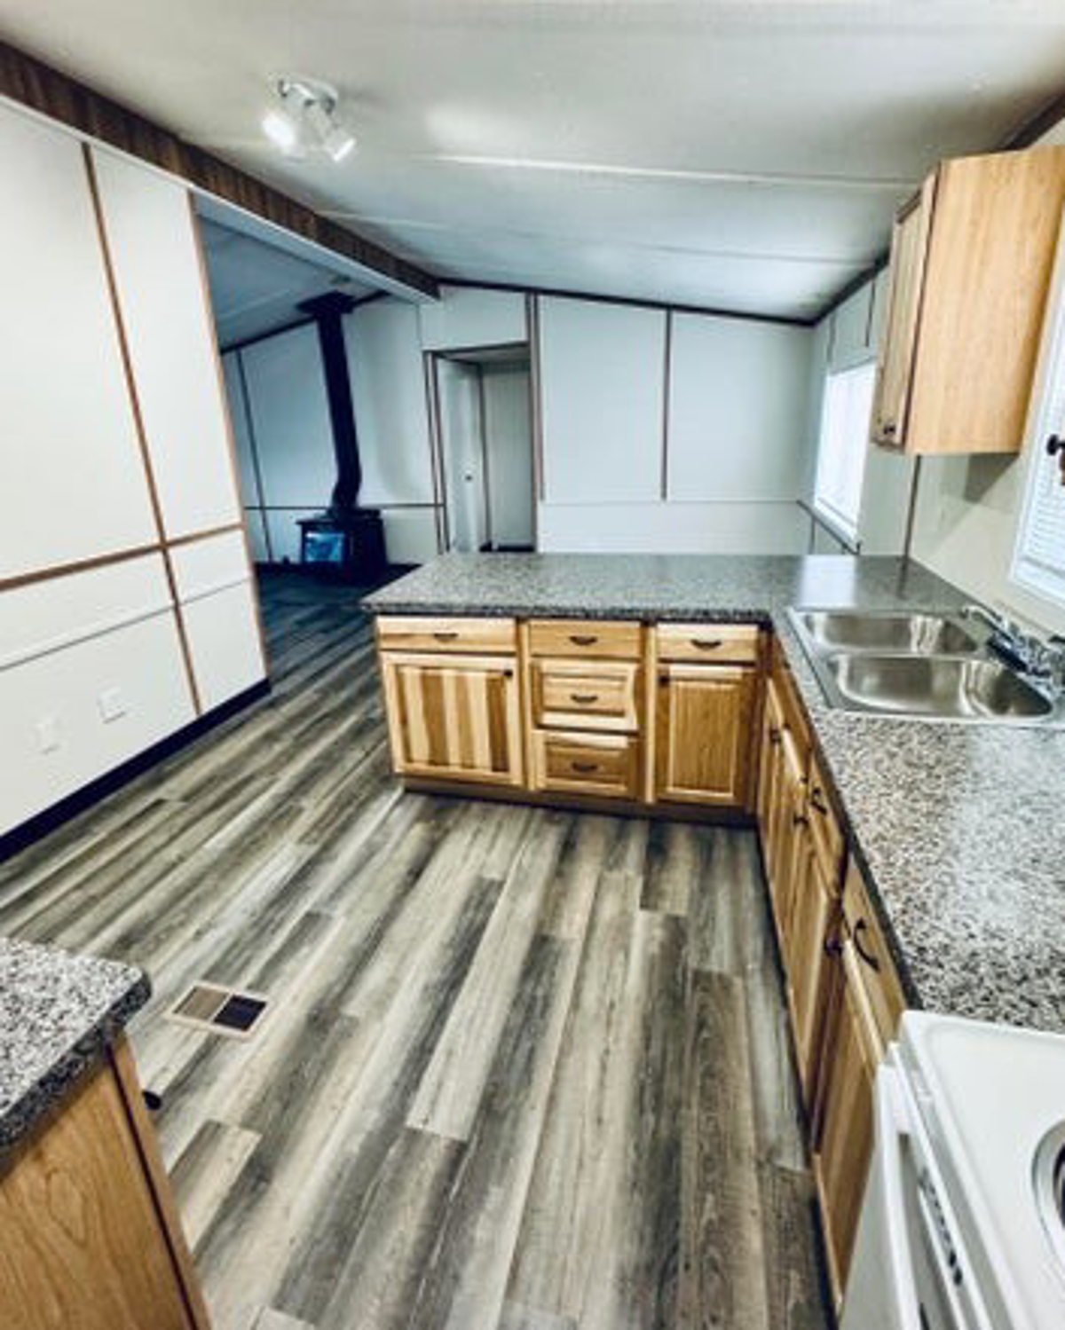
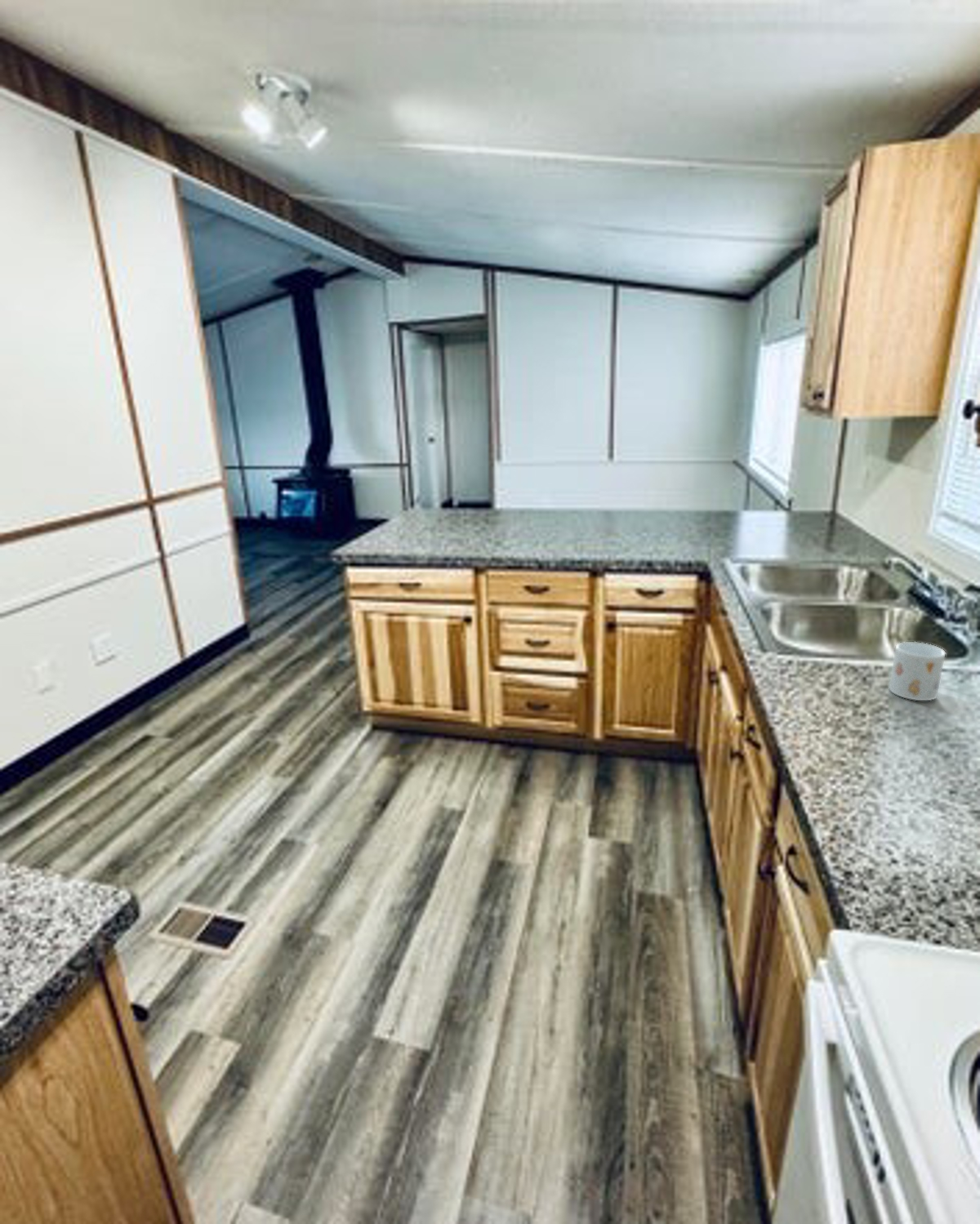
+ mug (916, 667)
